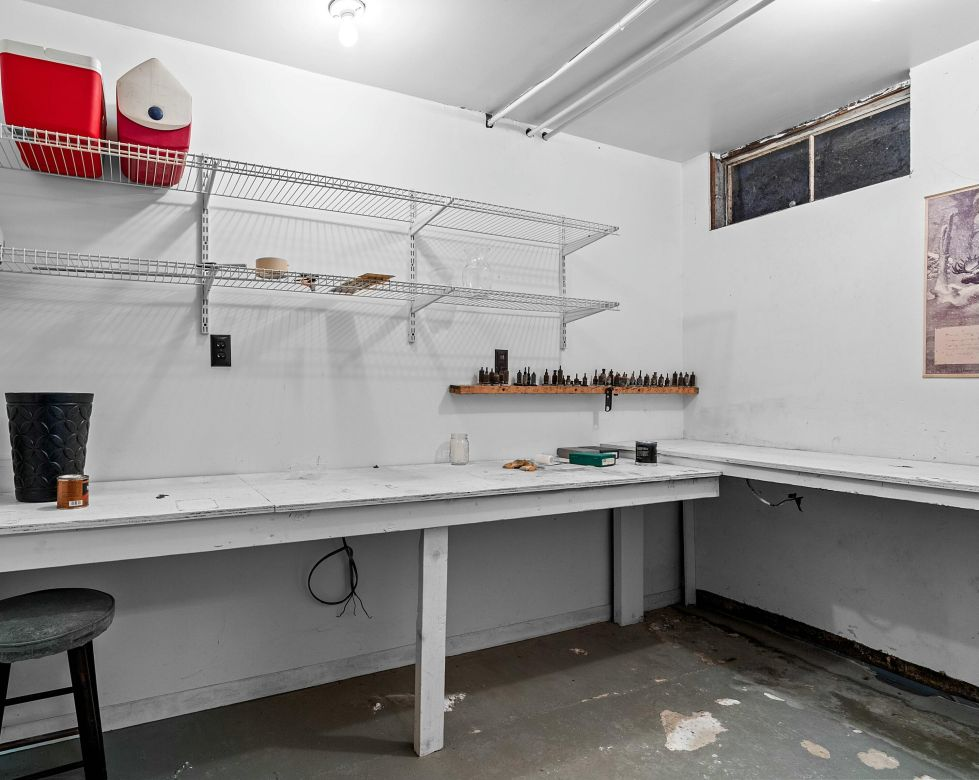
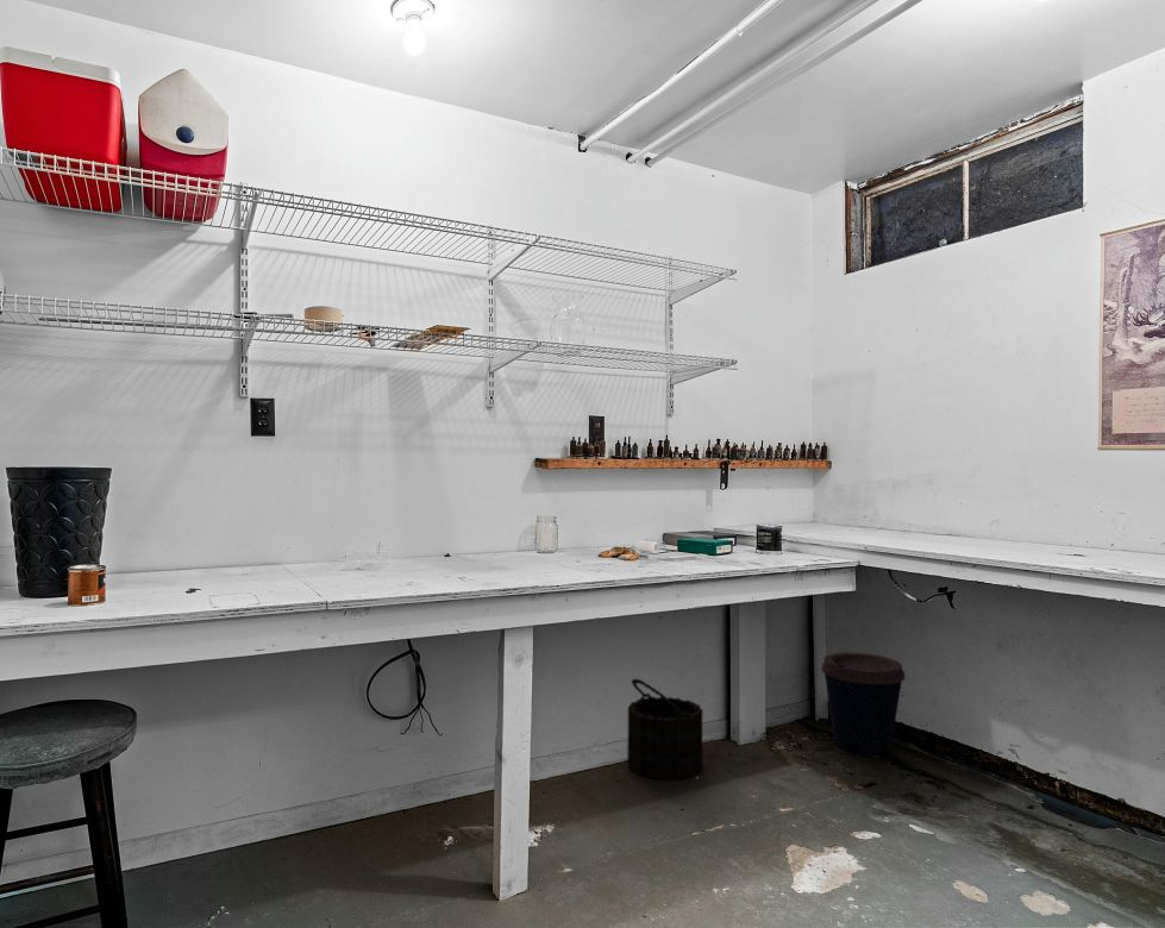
+ coffee cup (862, 703)
+ bucket (664, 720)
